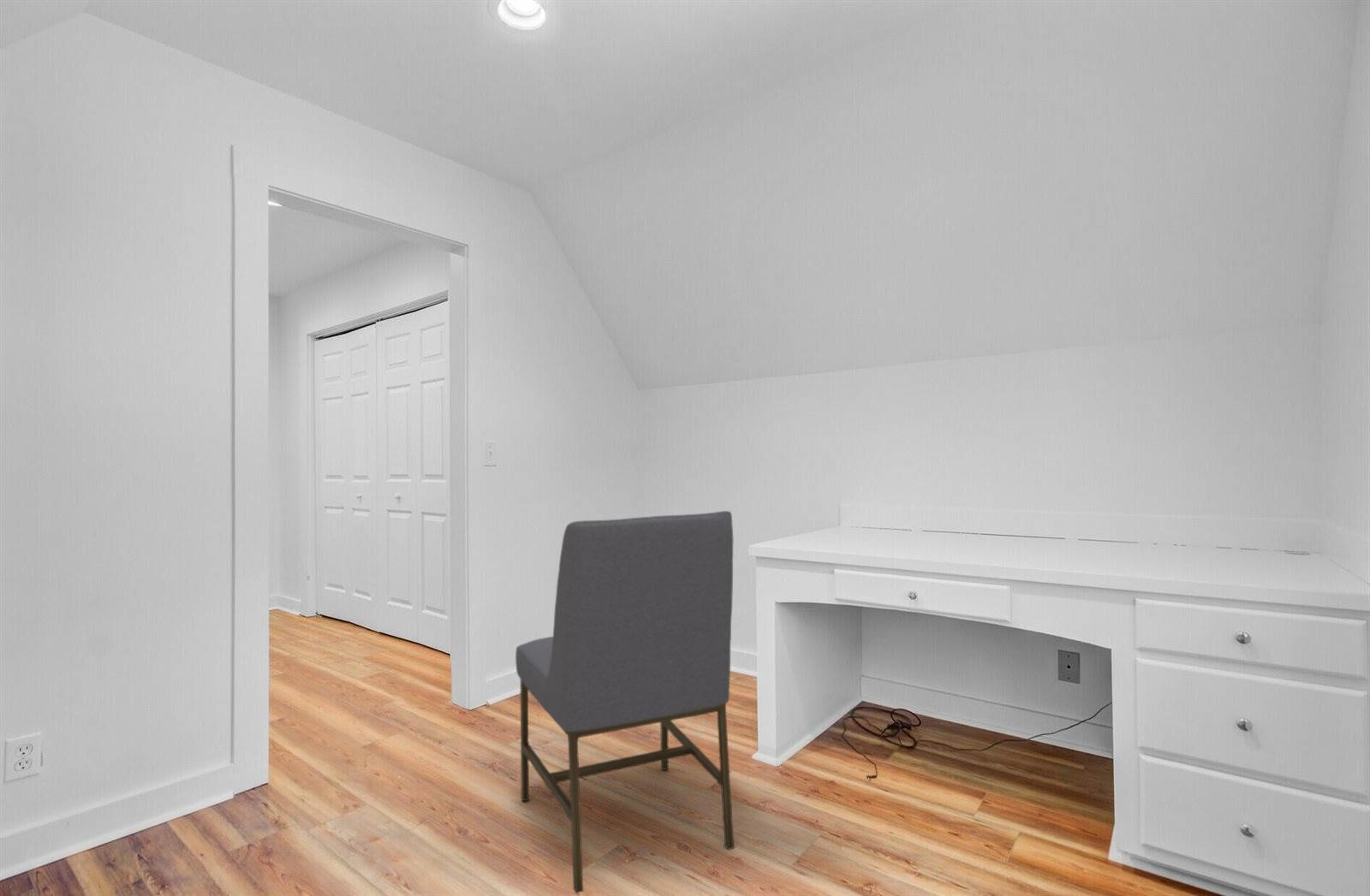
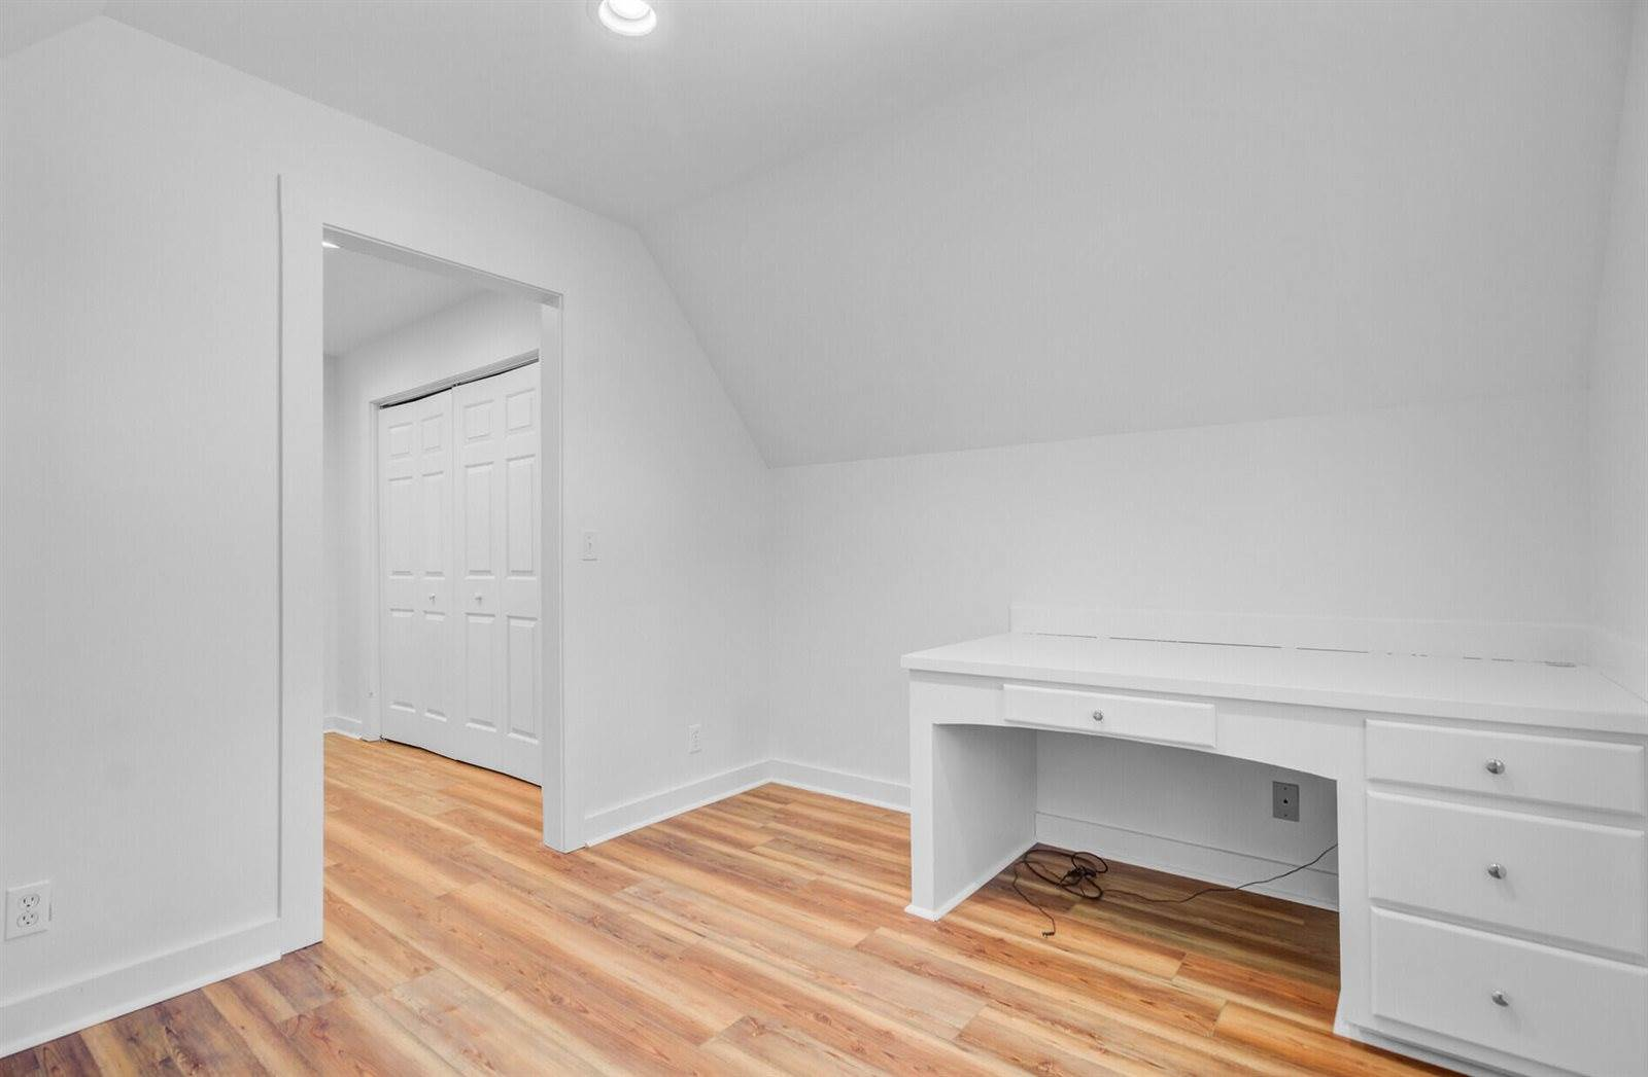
- chair (624, 665)
